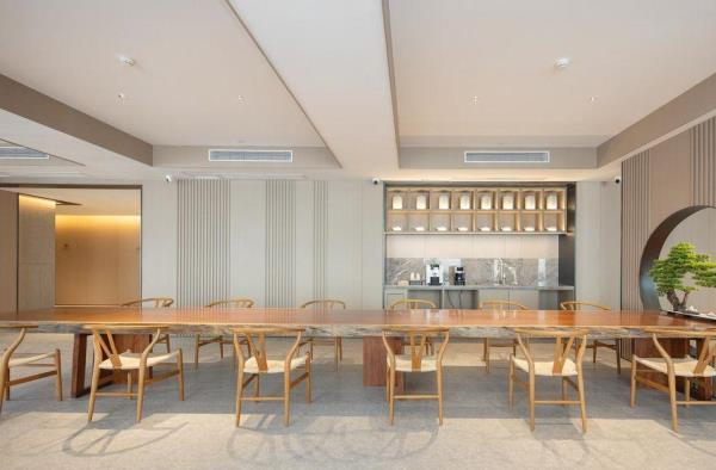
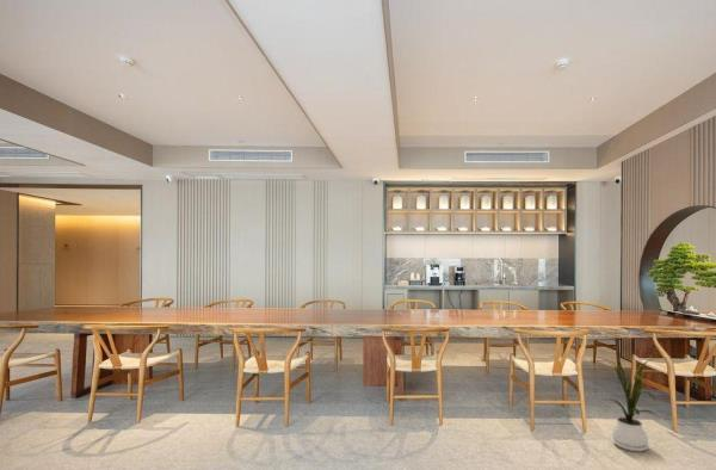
+ house plant (631, 397)
